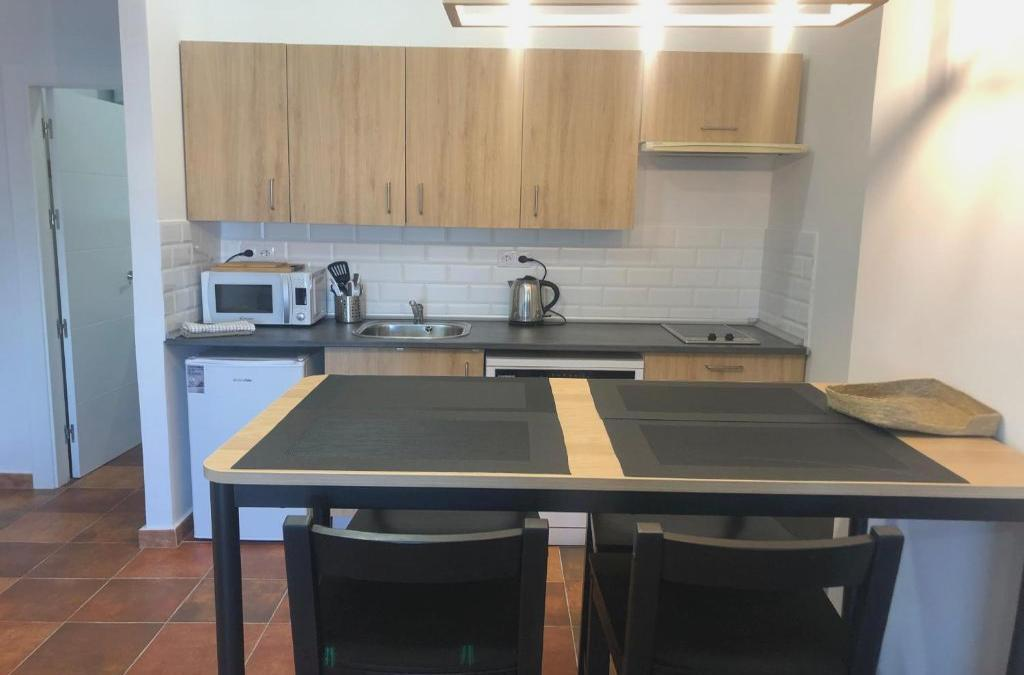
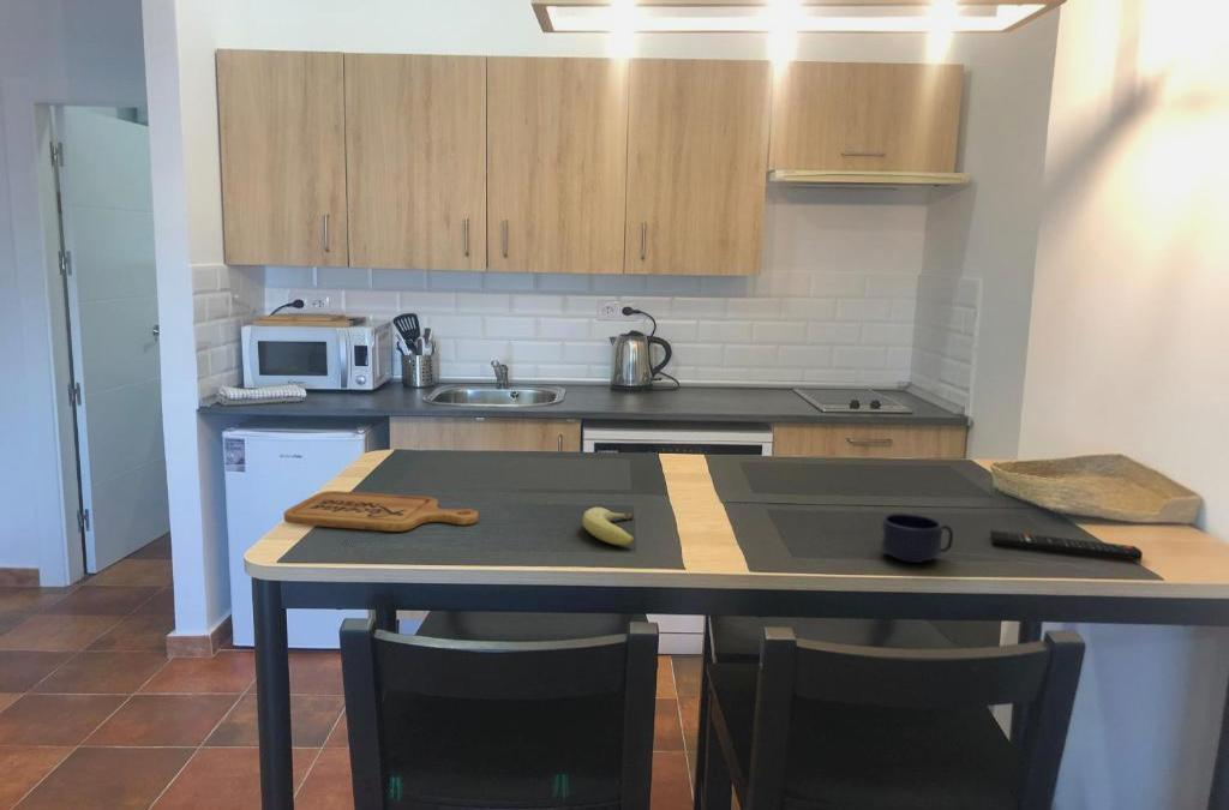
+ fruit (608, 522)
+ cutting board (388, 511)
+ remote control (1065, 546)
+ mug (917, 539)
